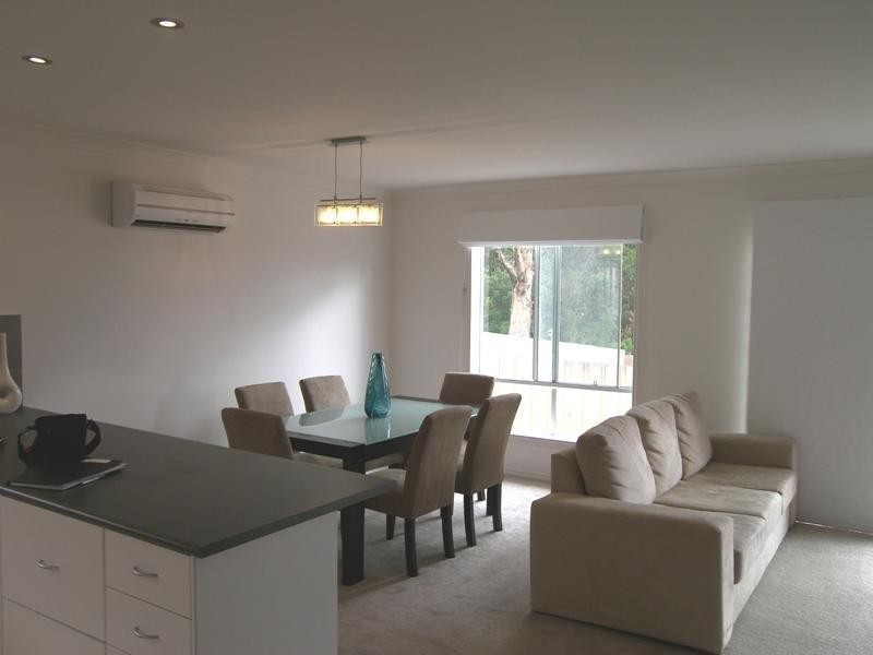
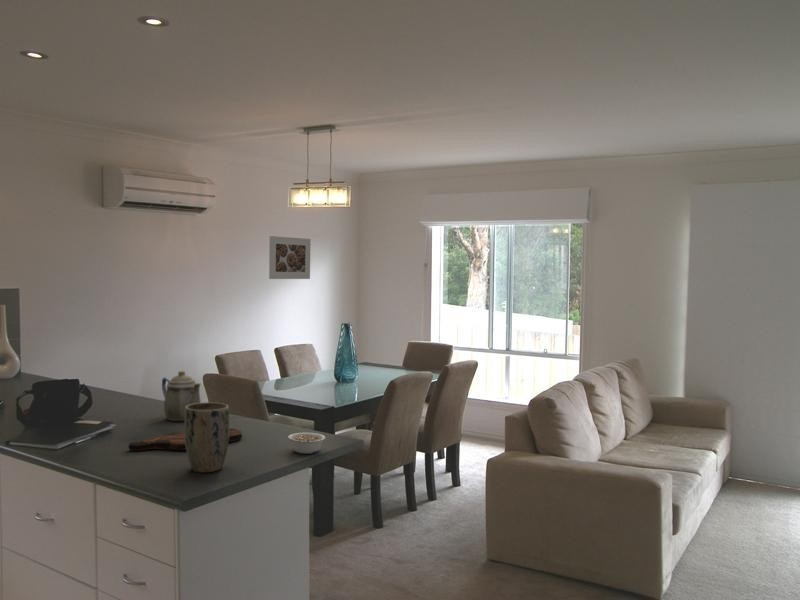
+ cutting board (184, 440)
+ teapot (181, 394)
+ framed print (290, 258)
+ plant pot (206, 437)
+ legume (307, 442)
